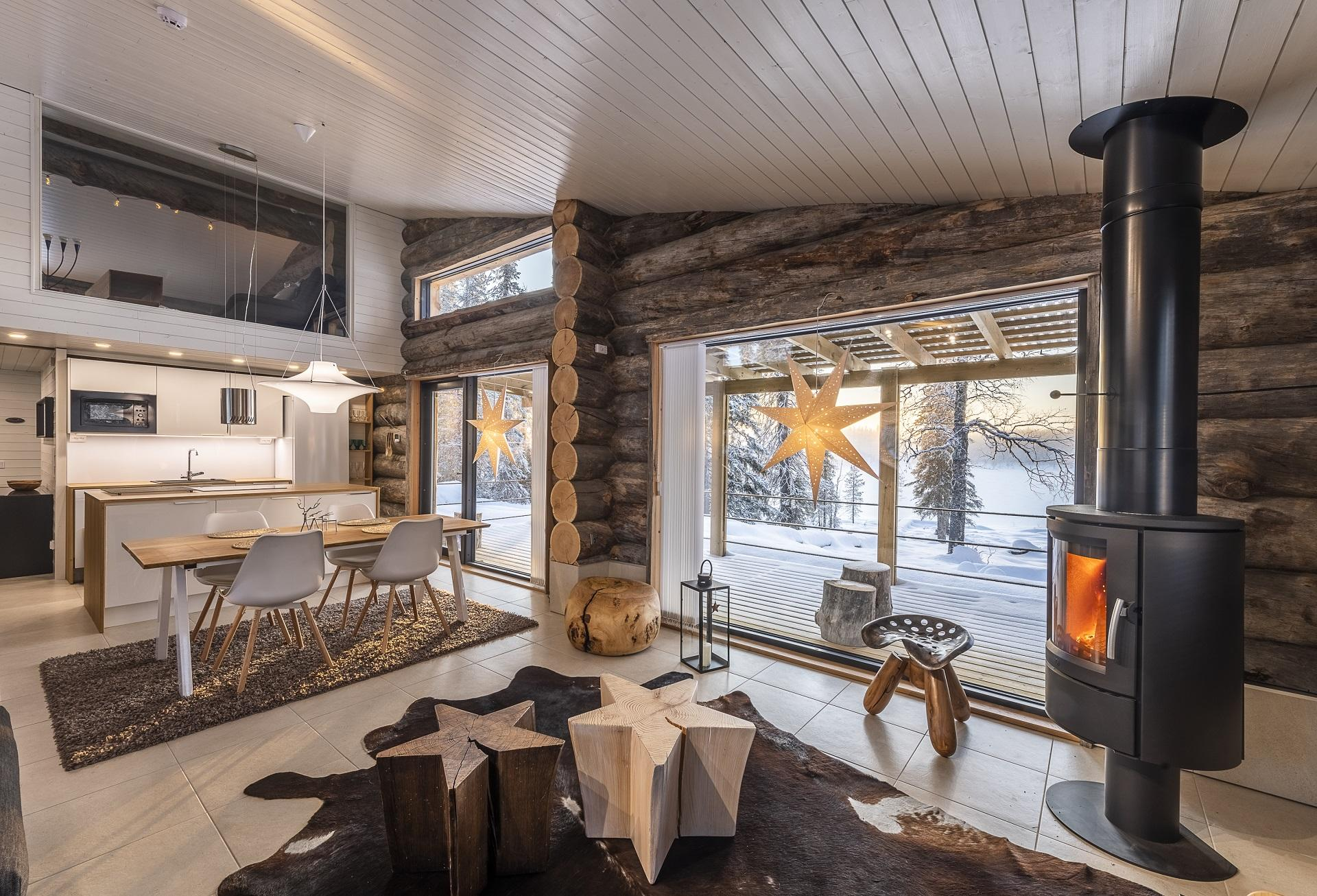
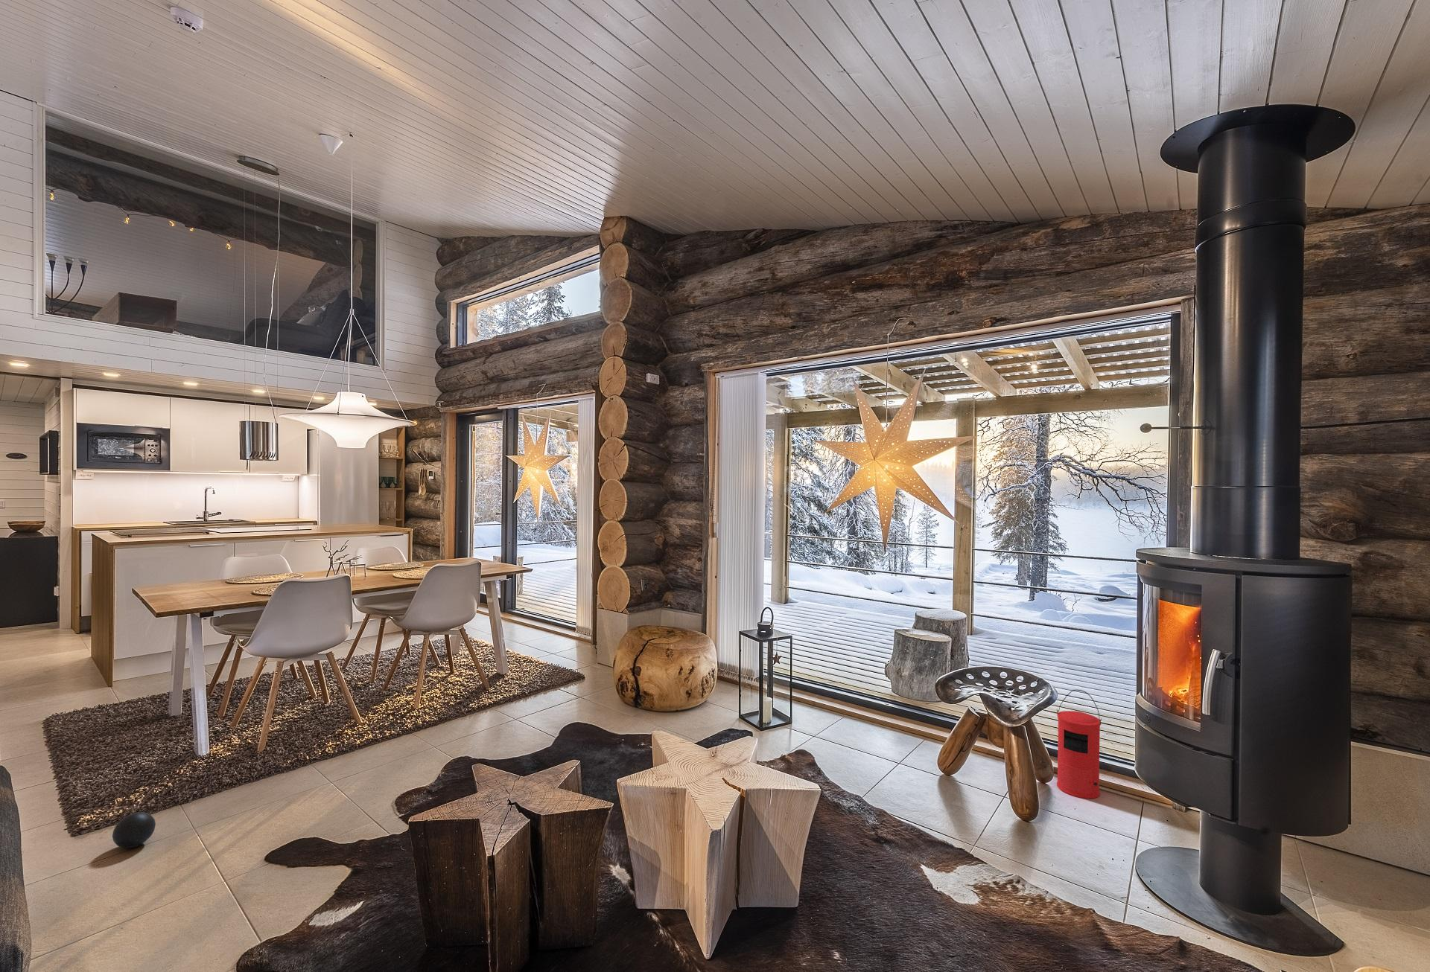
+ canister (1078, 741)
+ ball (134, 830)
